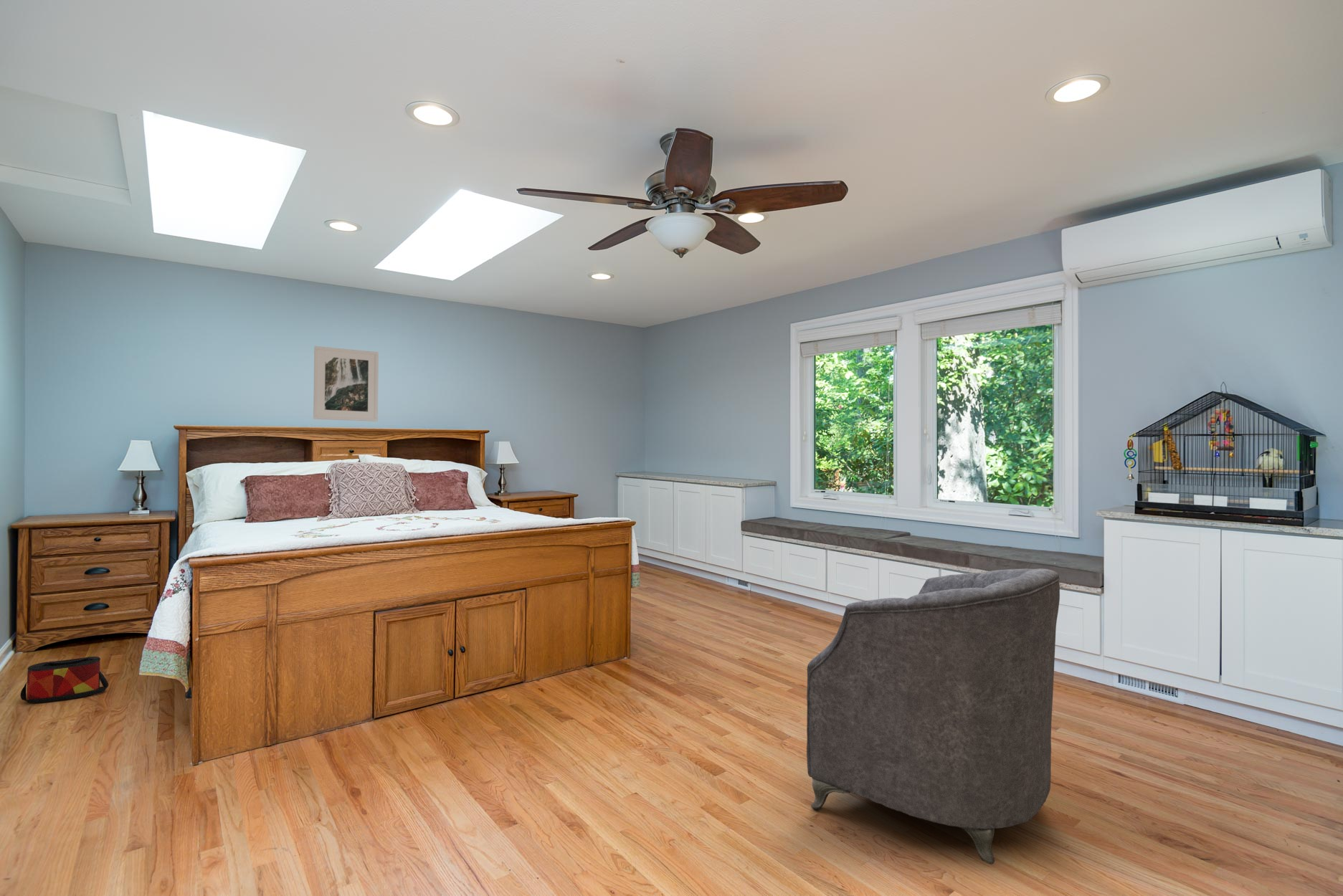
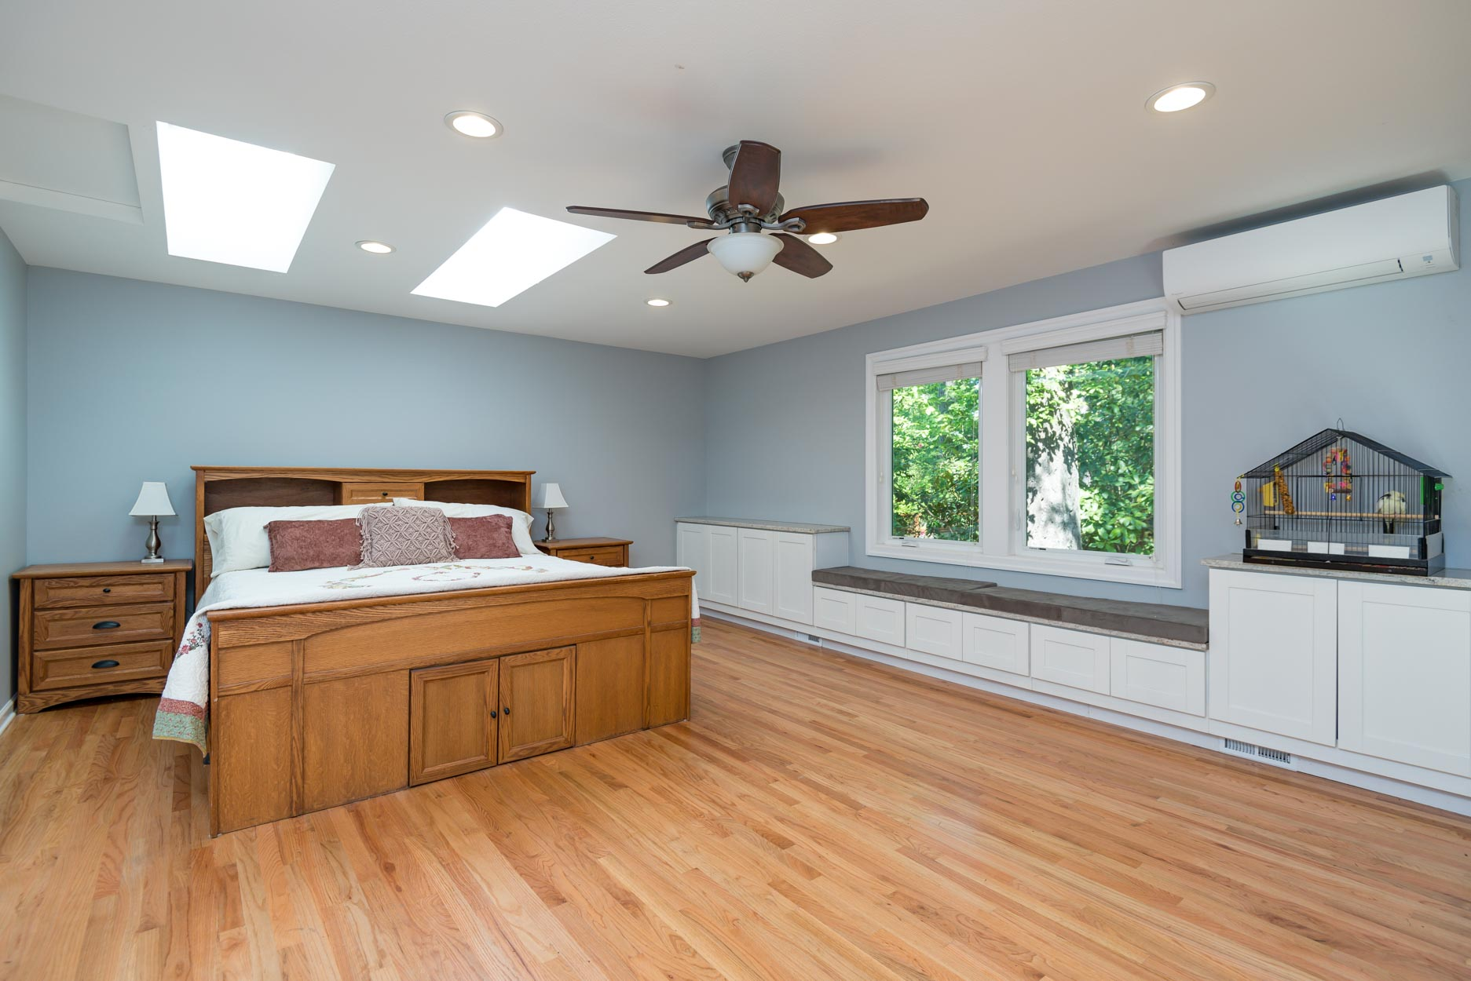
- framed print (346, 384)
- bag (66, 677)
- armchair (941, 682)
